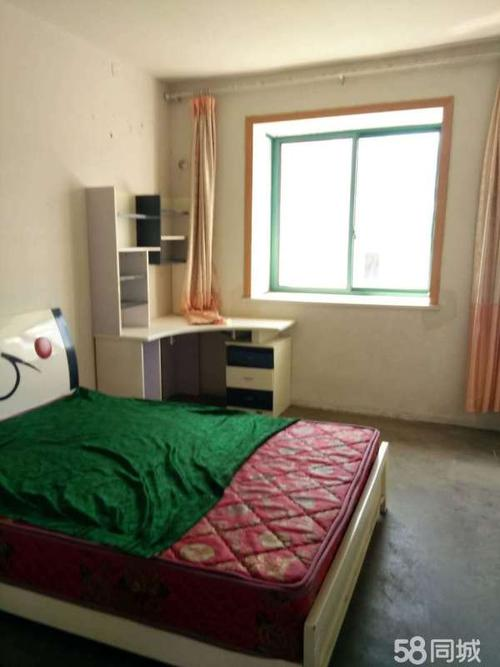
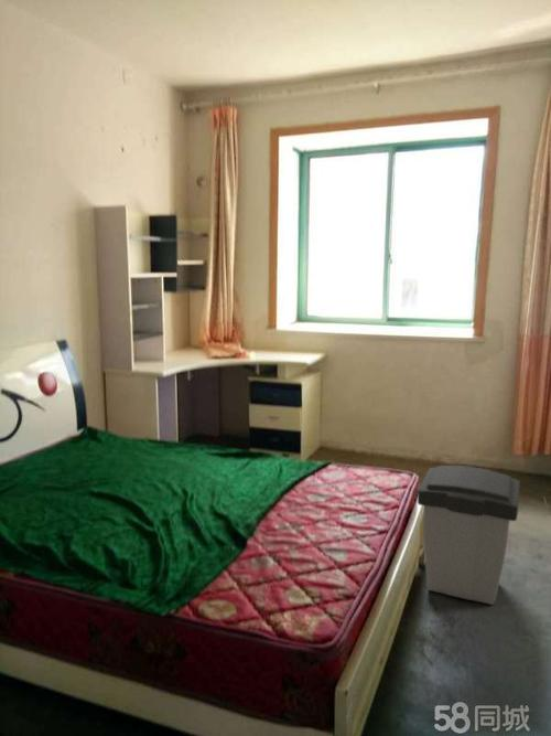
+ trash can (466, 533)
